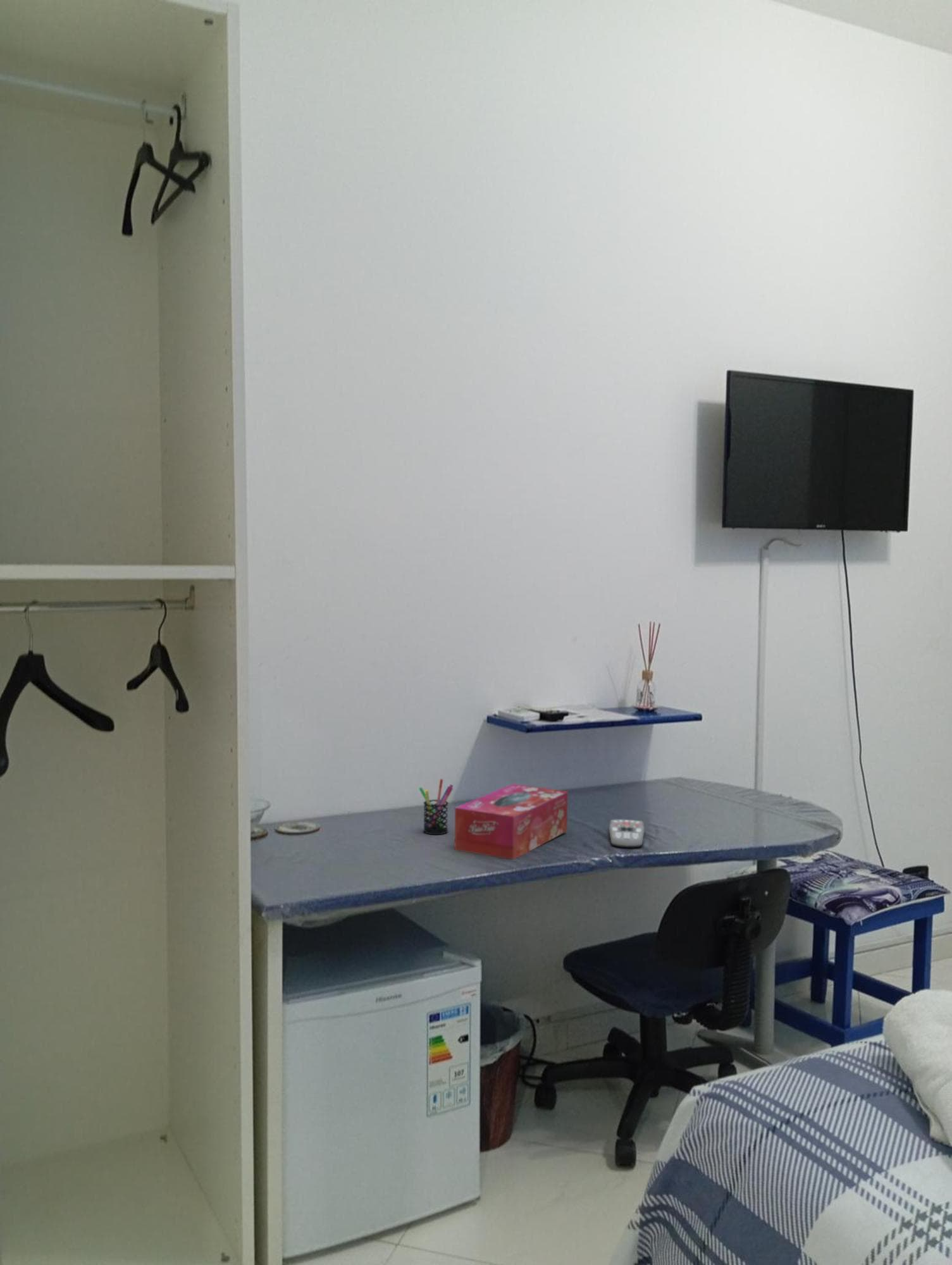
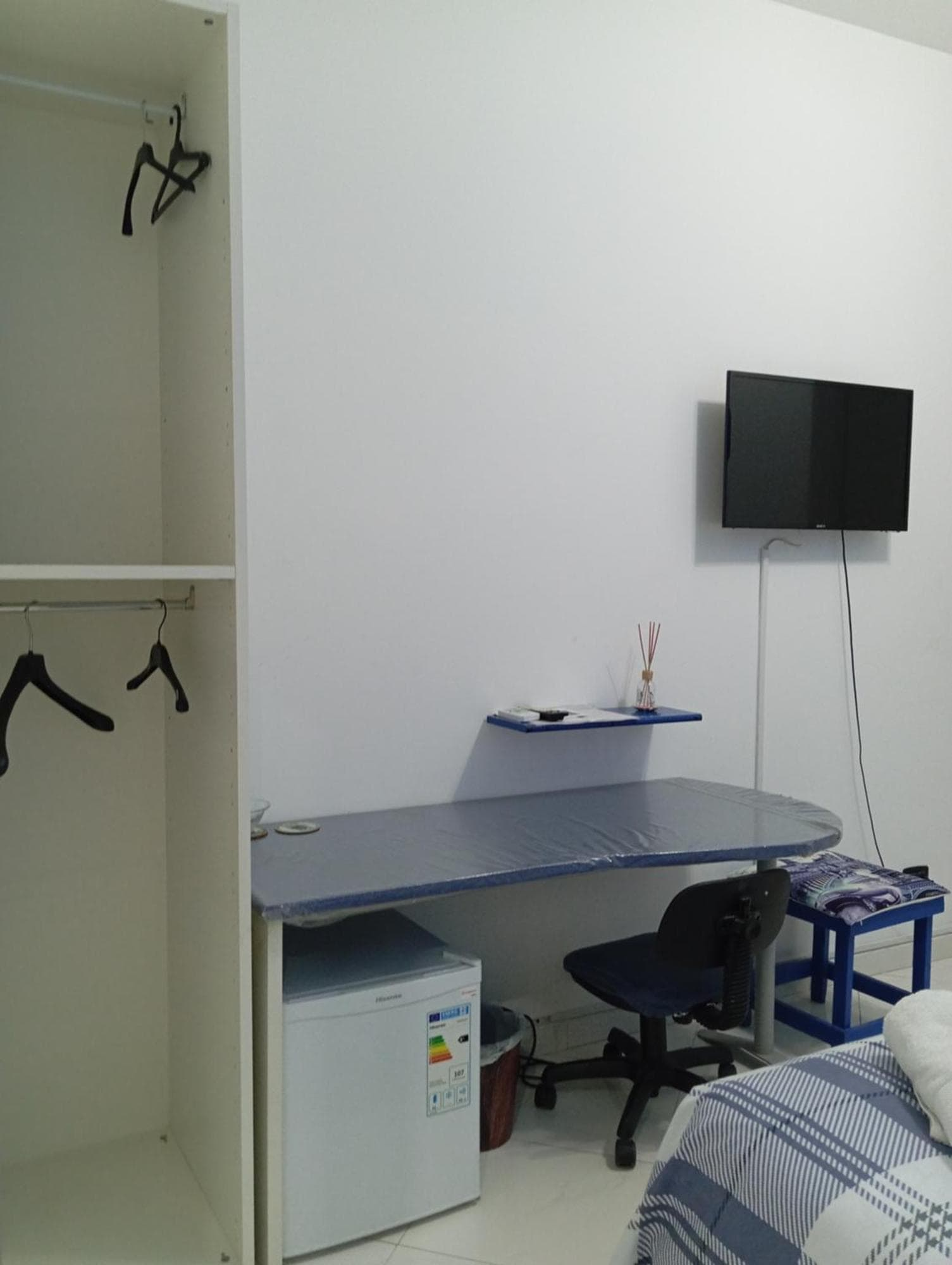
- pen holder (433, 805)
- remote control (626, 834)
- tissue box (513, 820)
